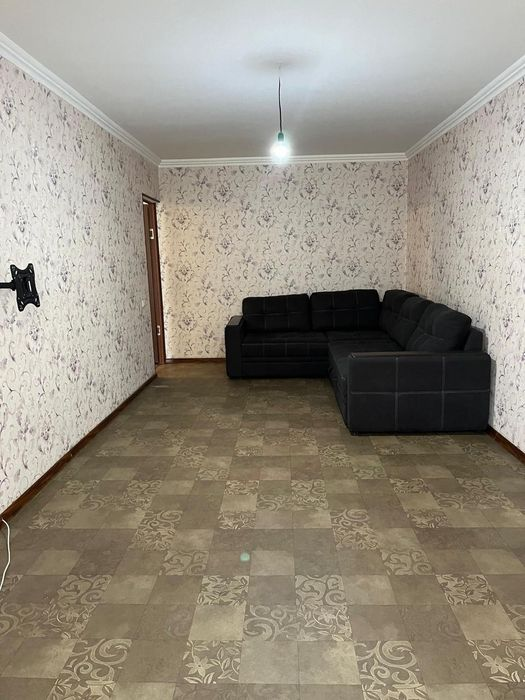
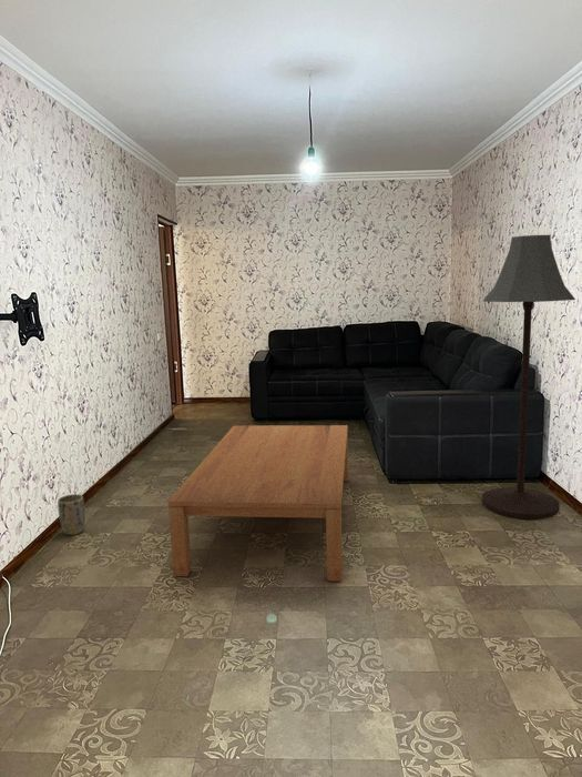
+ plant pot (71, 515)
+ coffee table (276, 486)
+ floor lamp (524, 376)
